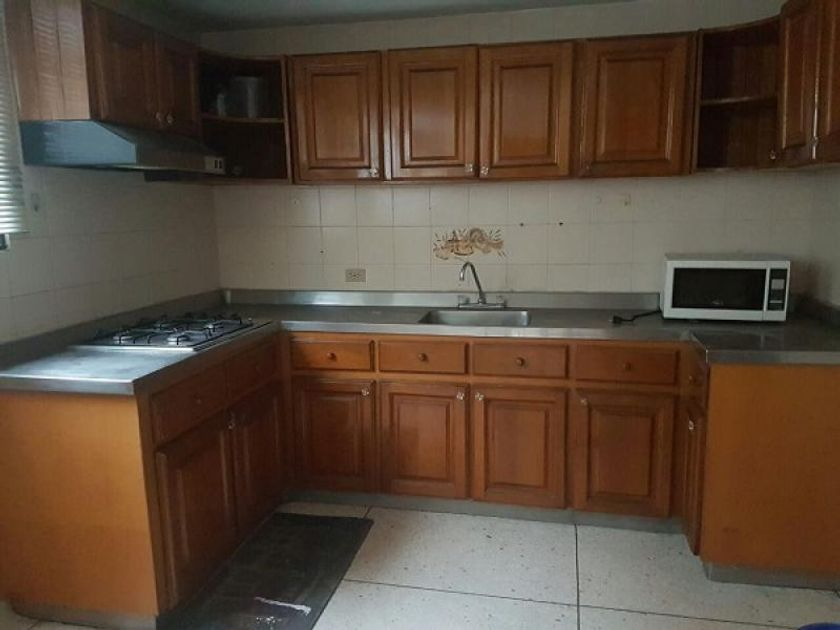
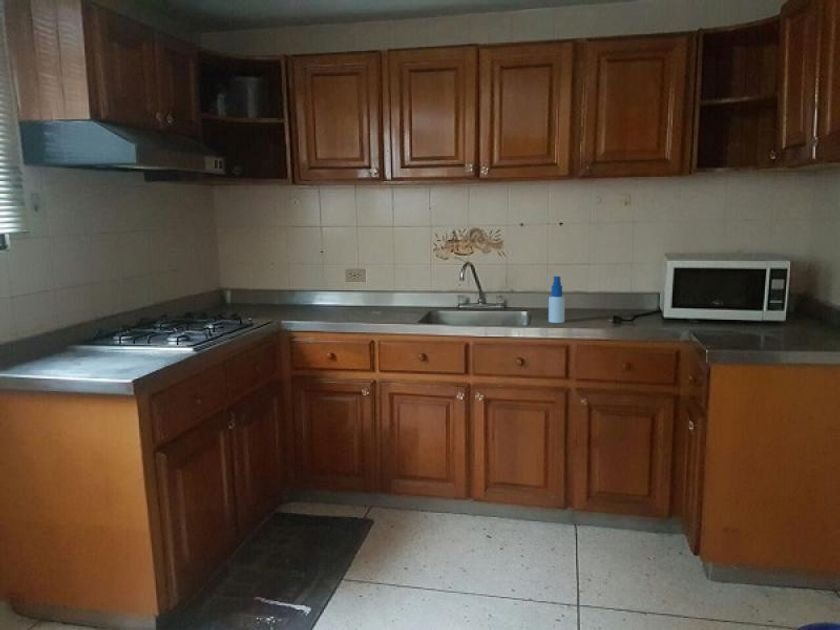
+ spray bottle (556, 299)
